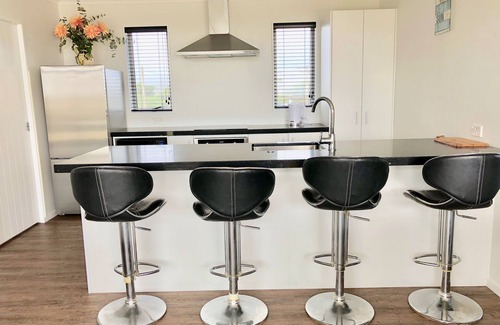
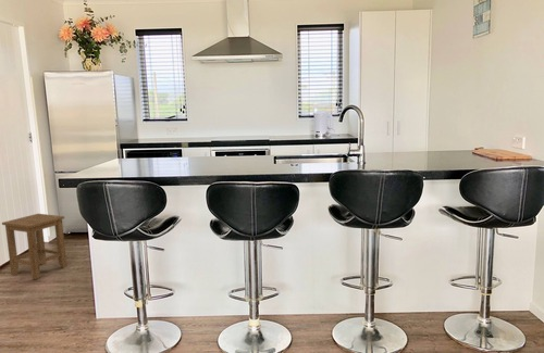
+ stool (36, 244)
